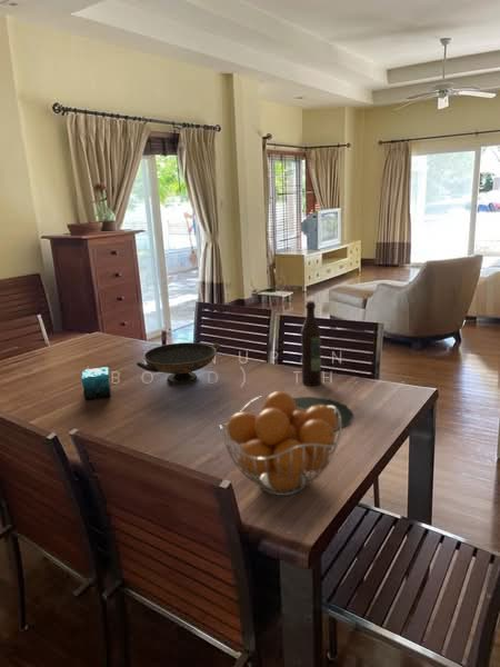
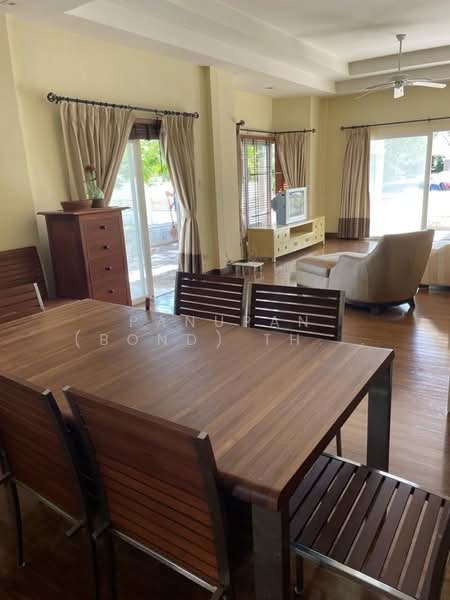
- candle (96, 378)
- wine bottle (310, 342)
- decorative bowl (181, 366)
- plate (306, 411)
- fruit basket (281, 442)
